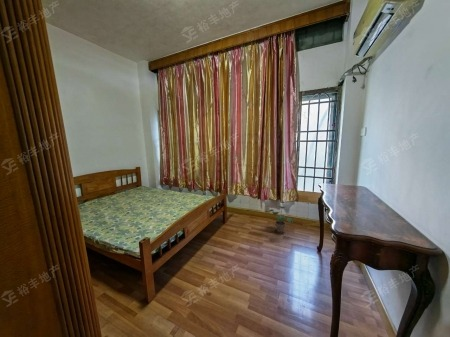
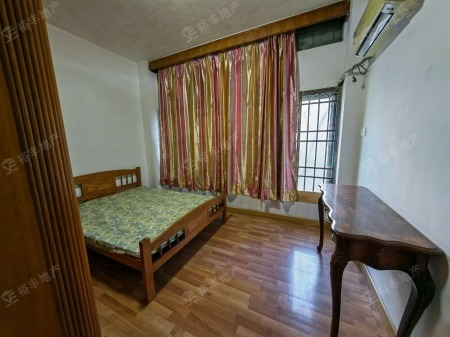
- potted plant (280, 220)
